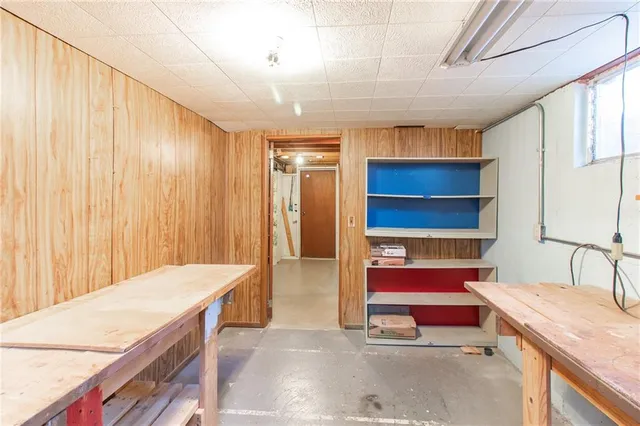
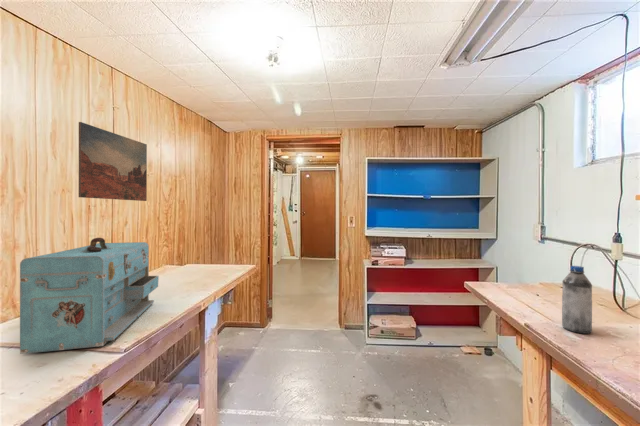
+ wall art (117, 167)
+ toolbox (104, 280)
+ water bottle (576, 297)
